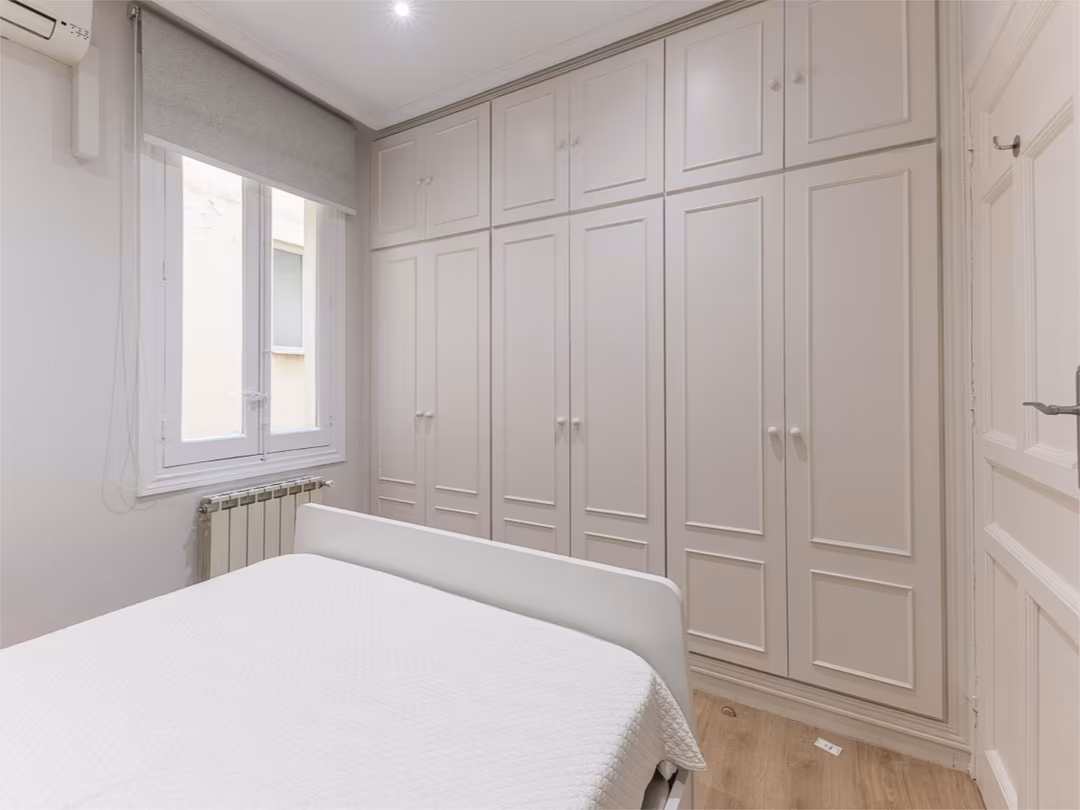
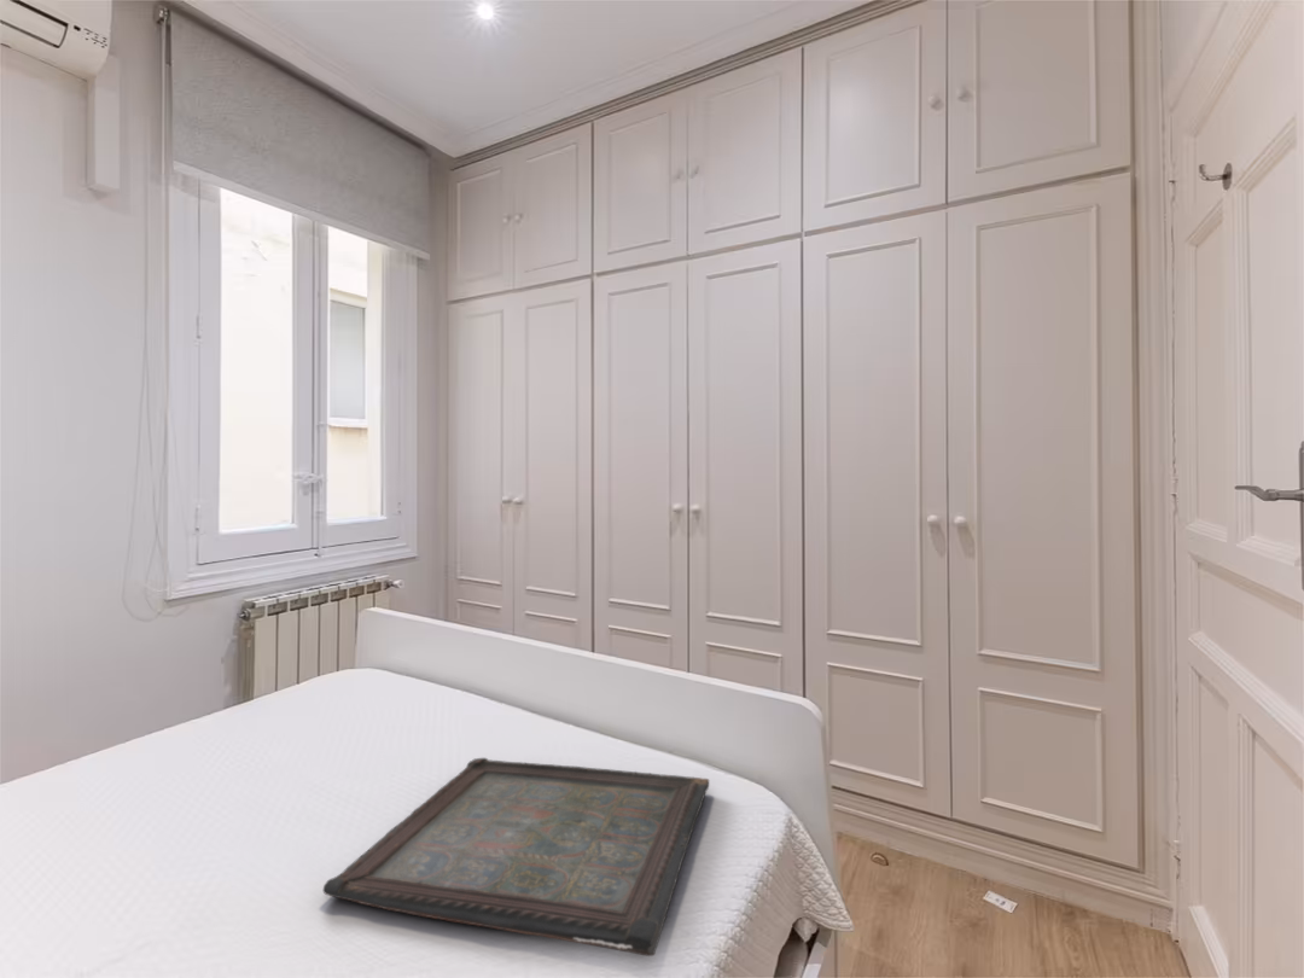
+ serving tray (545, 828)
